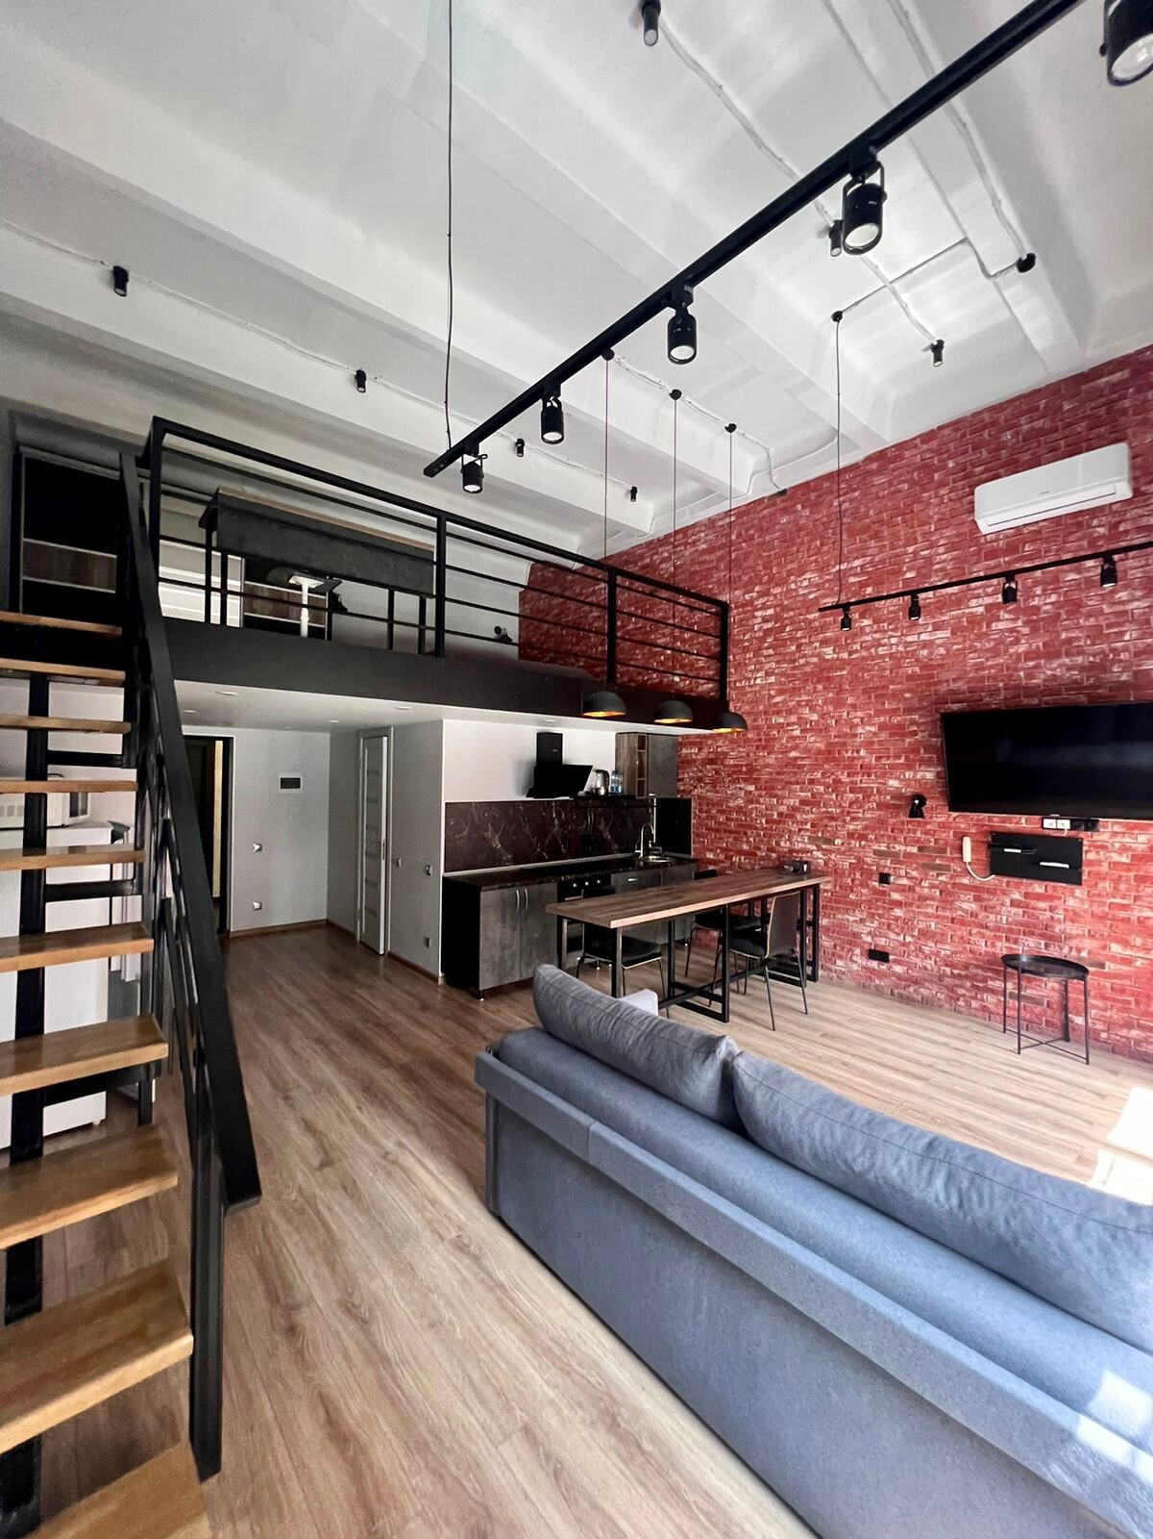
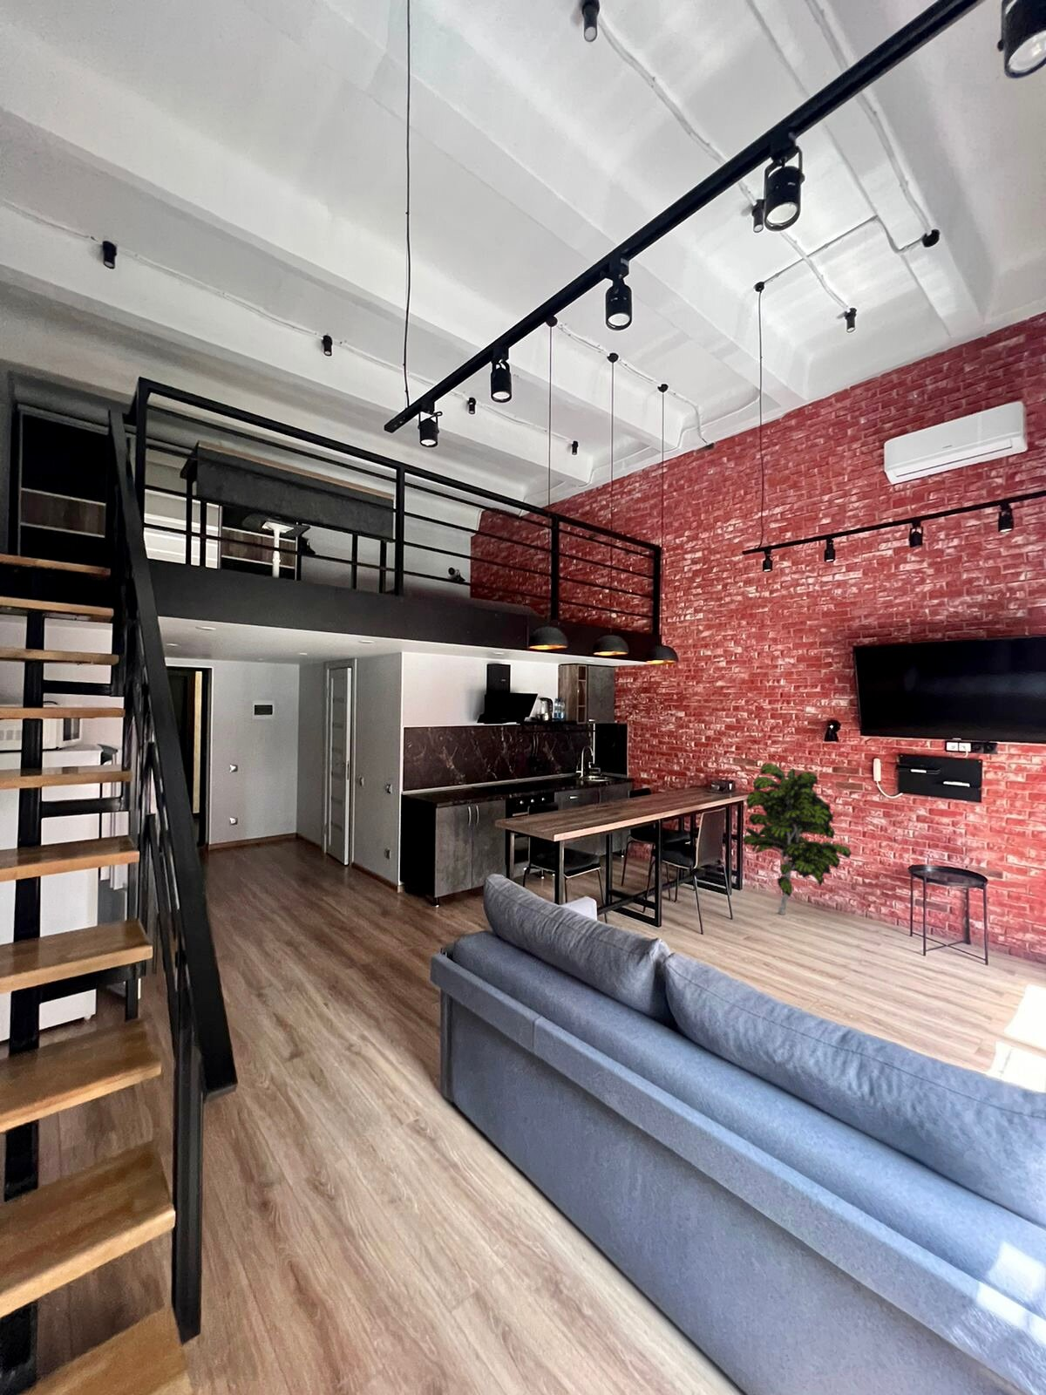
+ indoor plant (792, 839)
